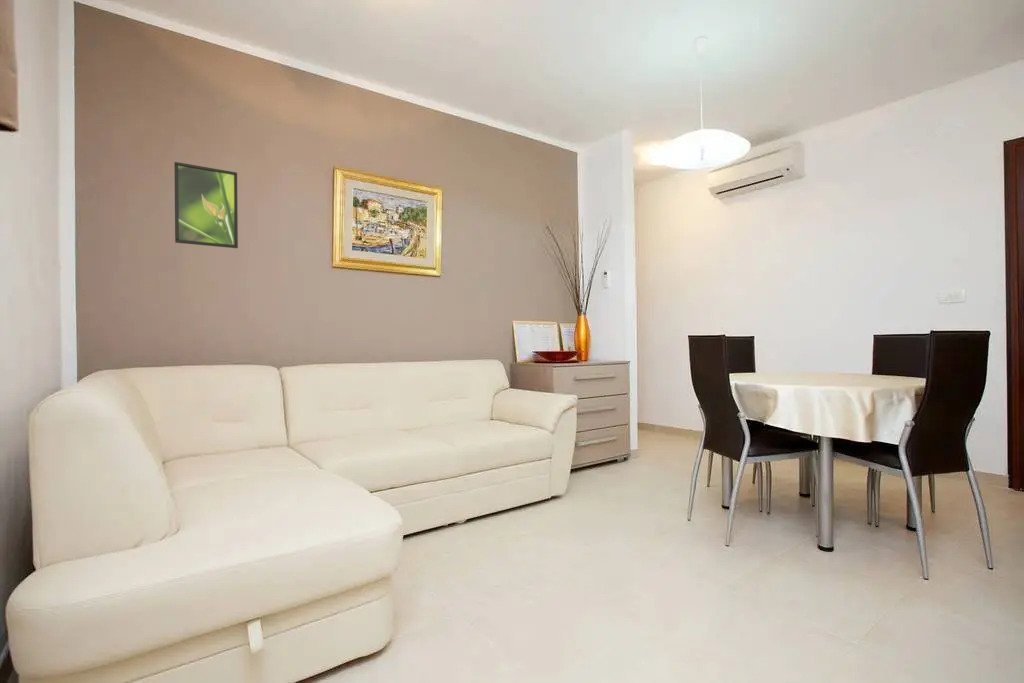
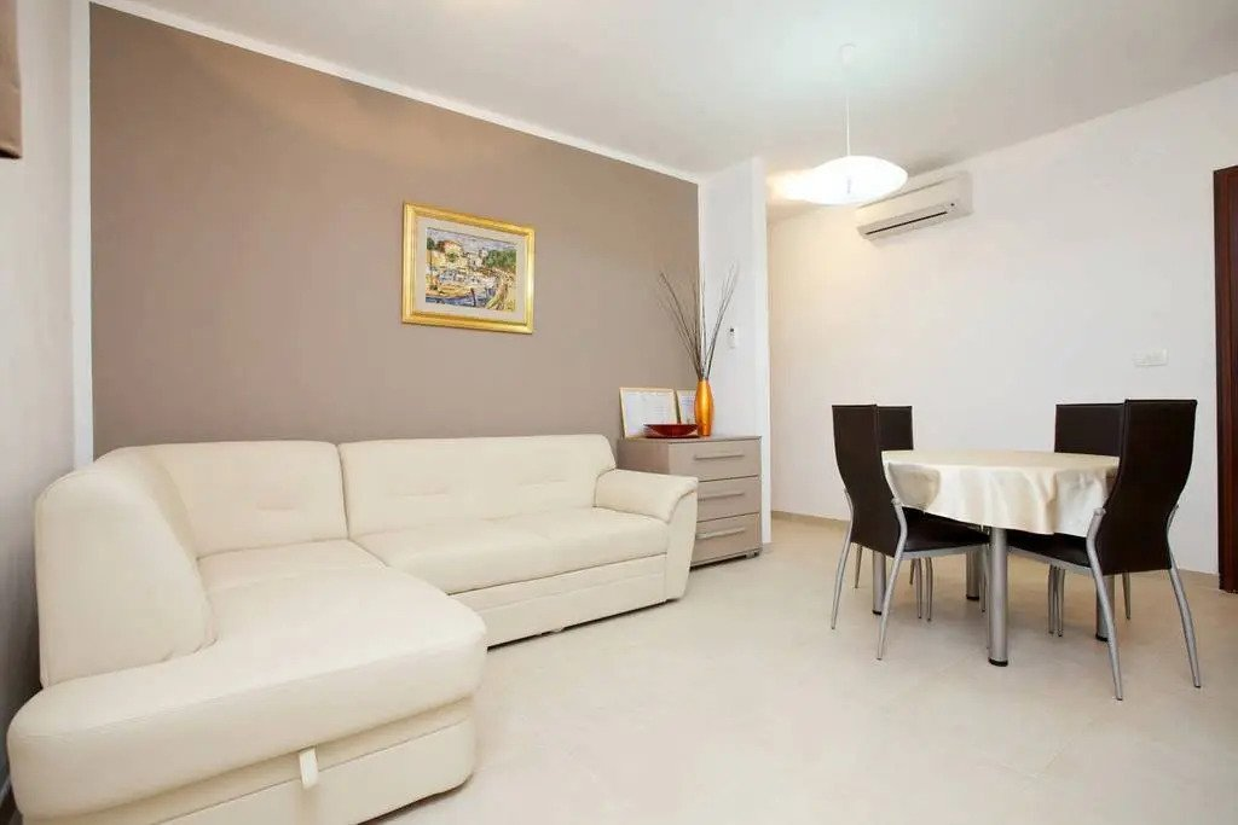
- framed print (207, 206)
